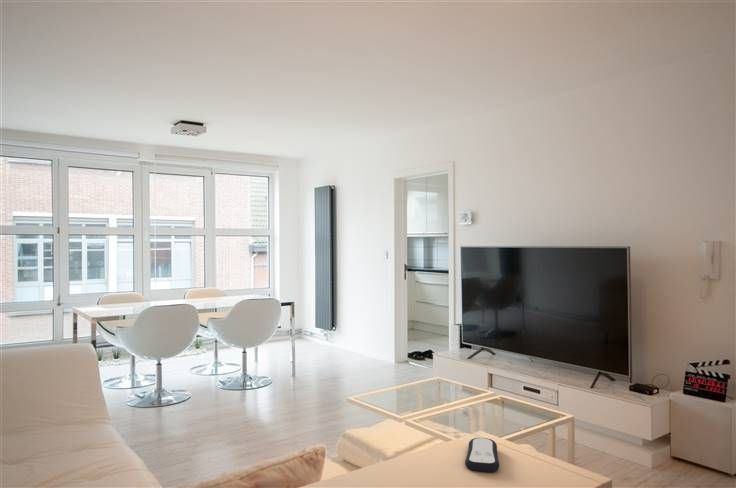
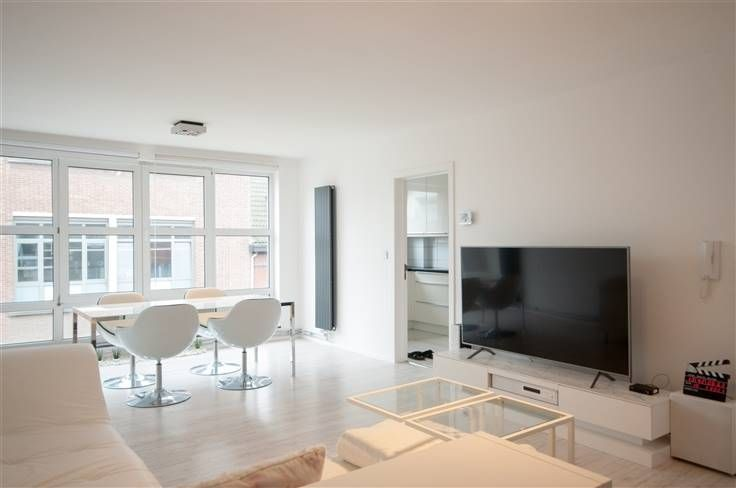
- remote control (482, 453)
